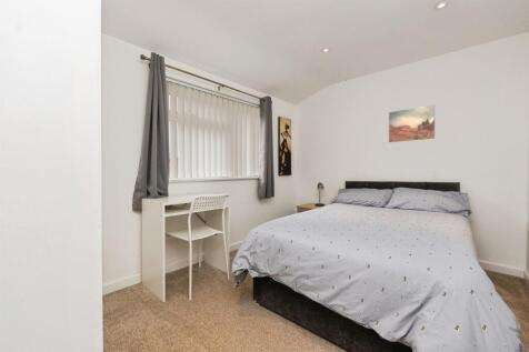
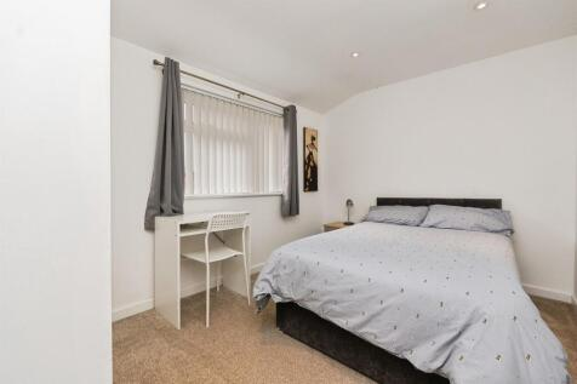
- wall art (410, 124)
